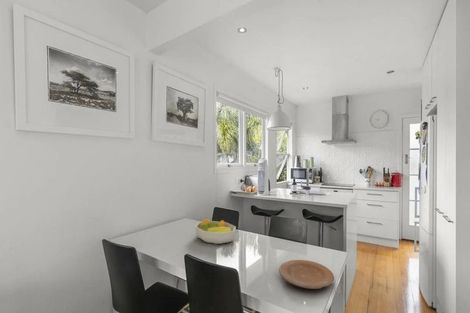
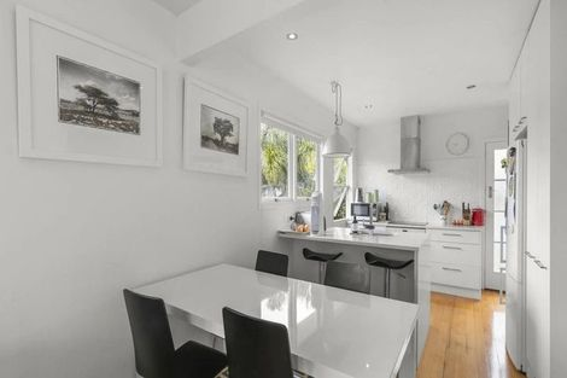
- plate (305, 275)
- fruit bowl (215, 230)
